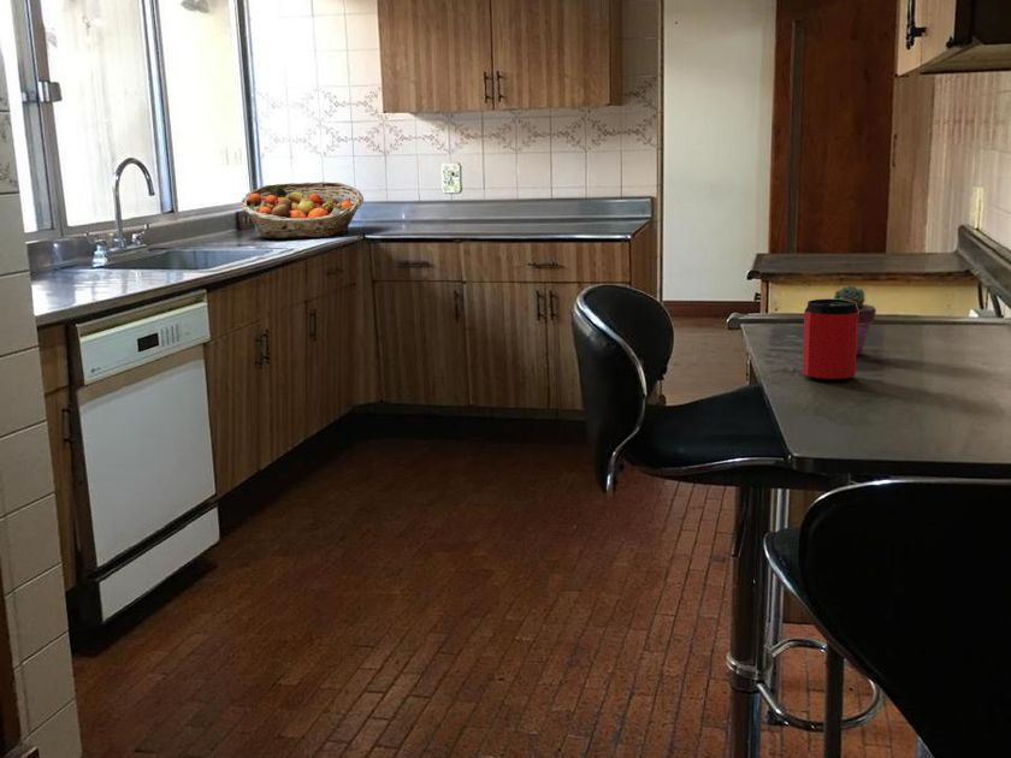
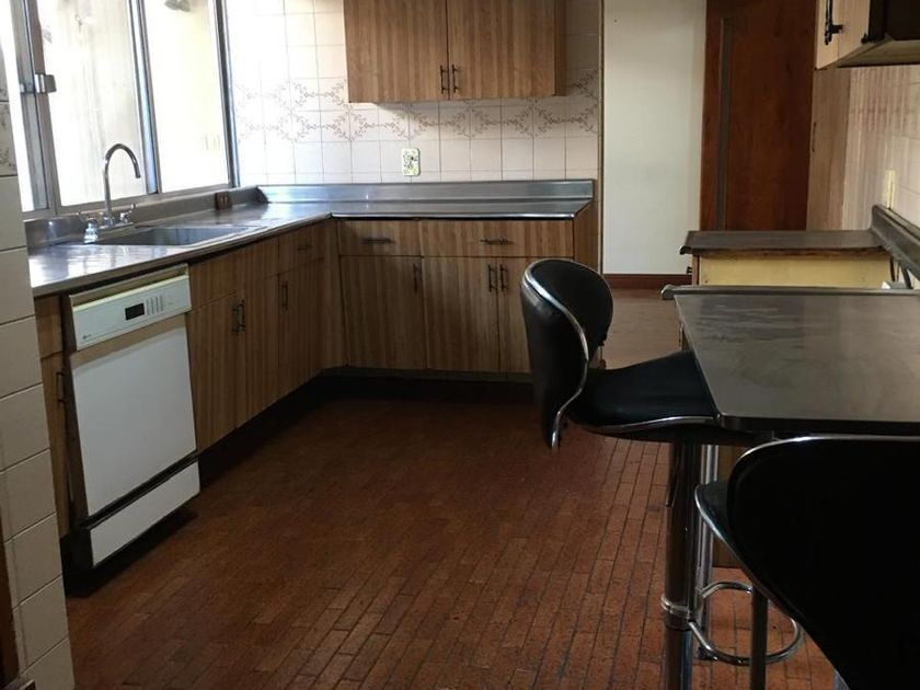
- can (829, 339)
- fruit basket (302, 209)
- potted succulent (857, 321)
